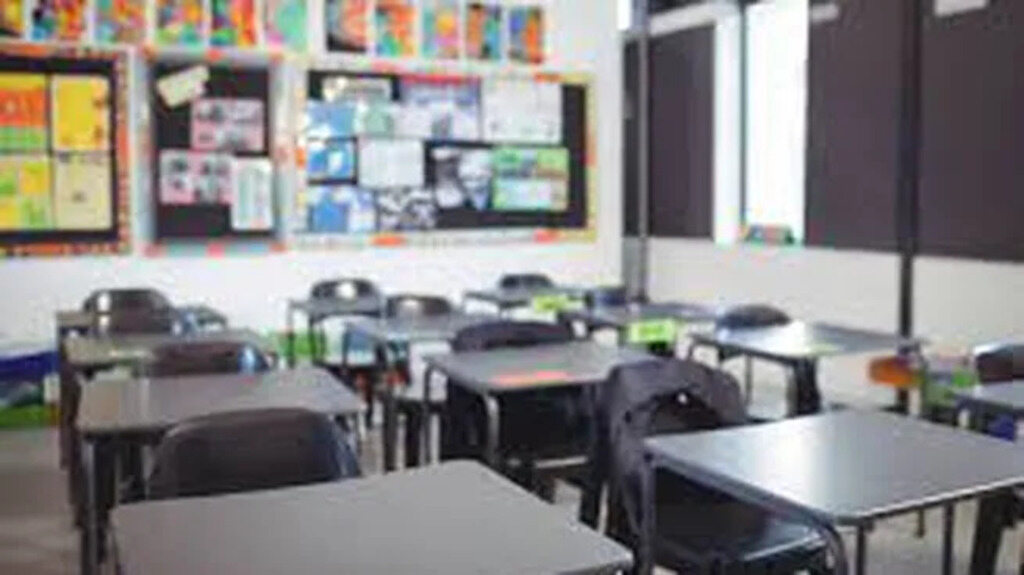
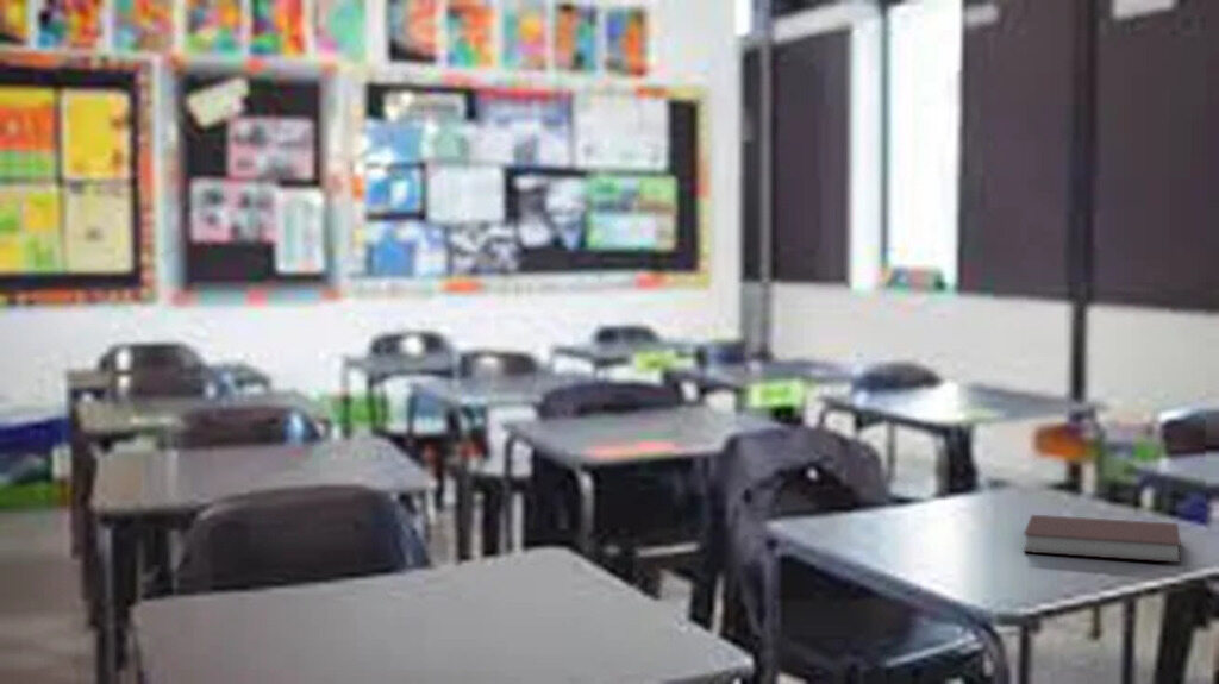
+ notebook (1101, 536)
